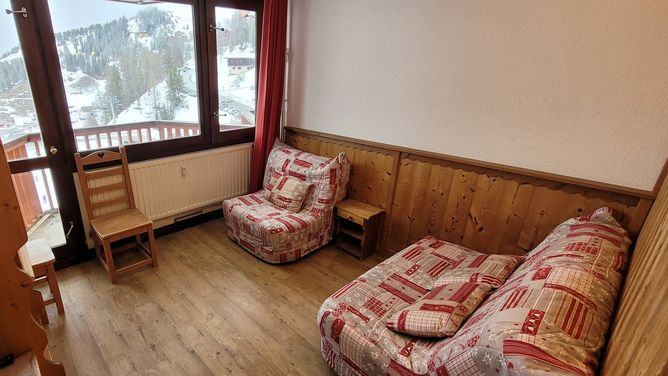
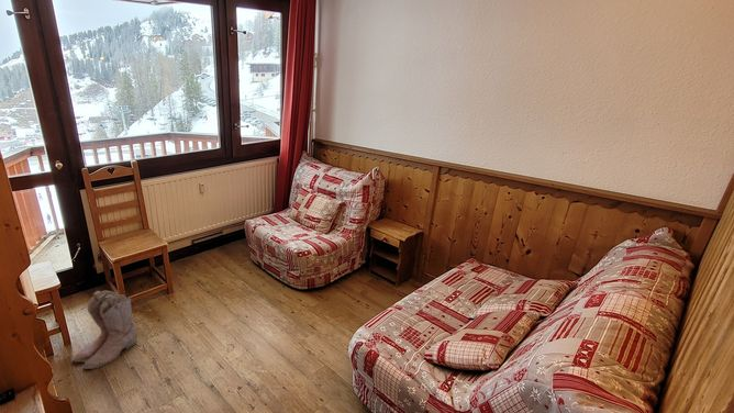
+ boots (102, 325)
